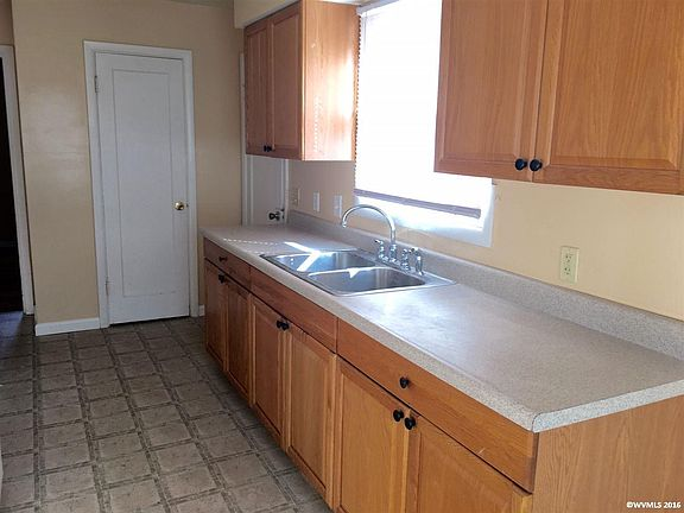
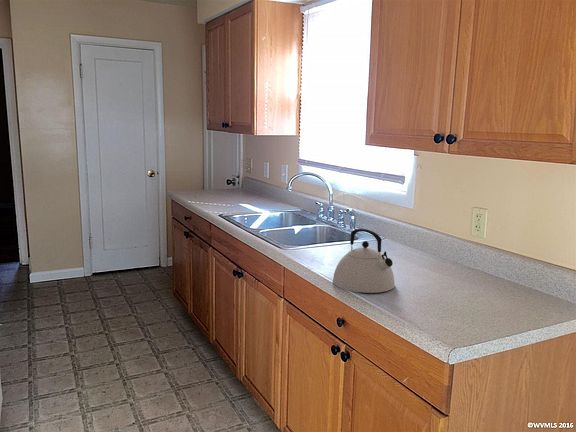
+ kettle (365, 256)
